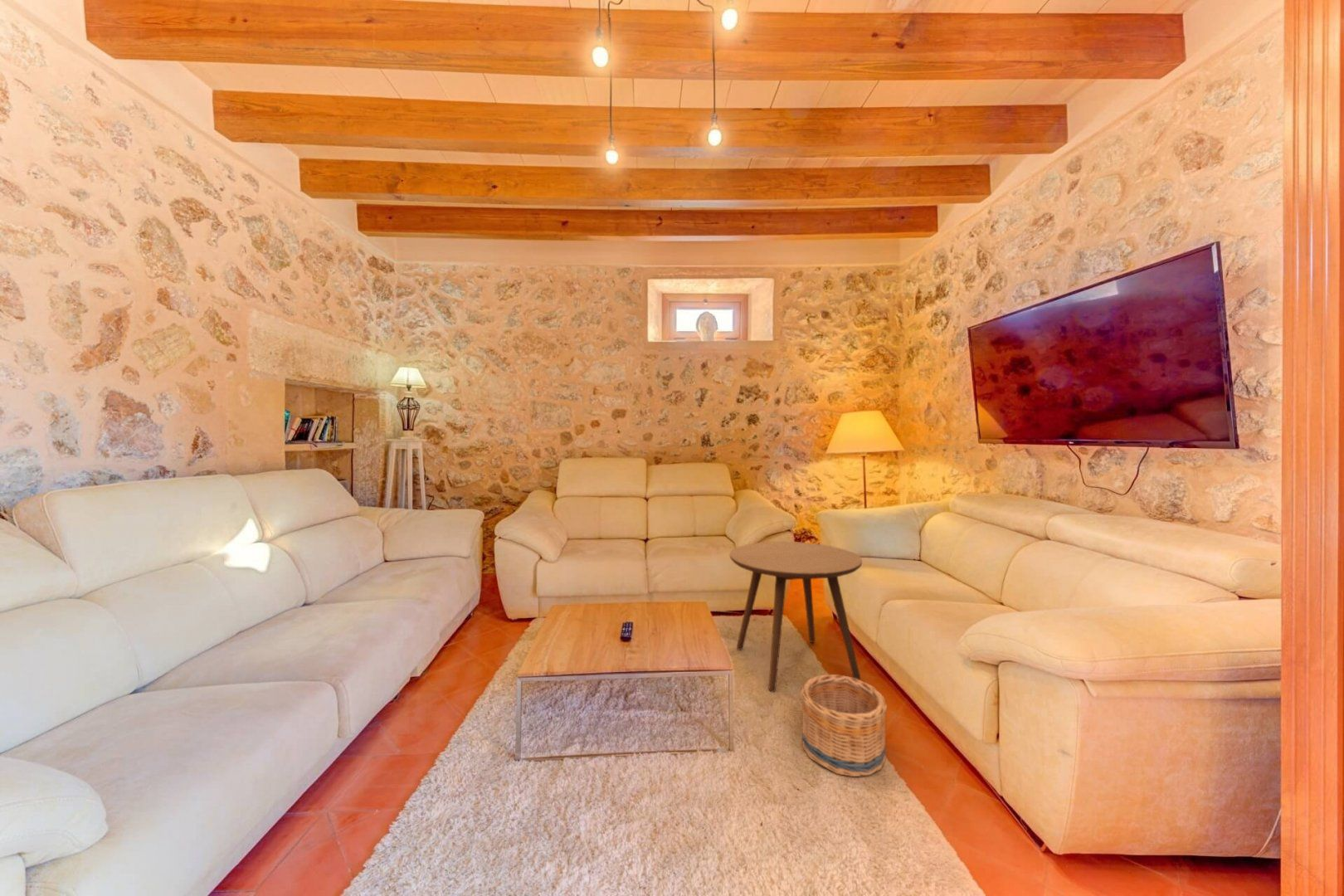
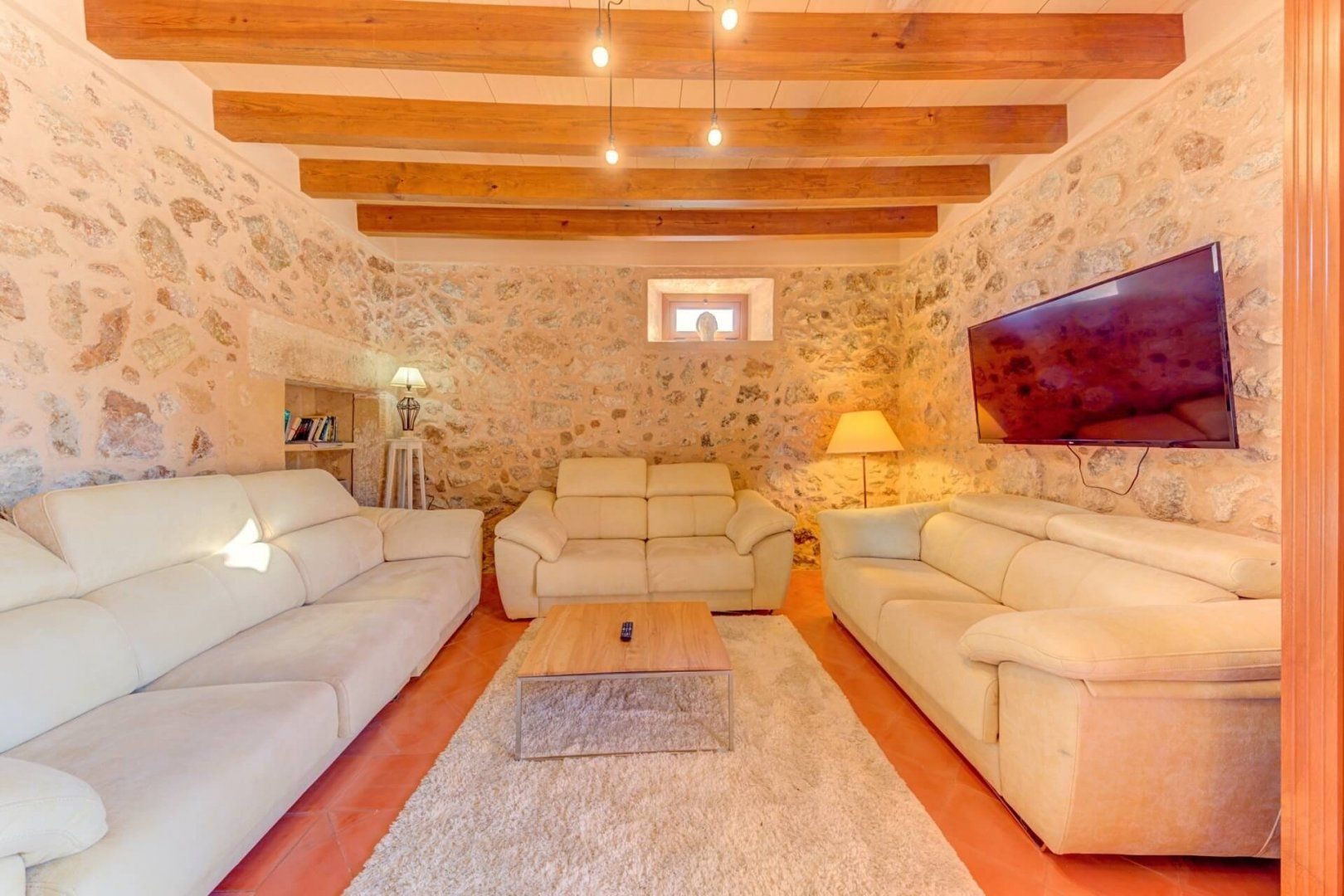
- side table (783, 606)
- basket (842, 721)
